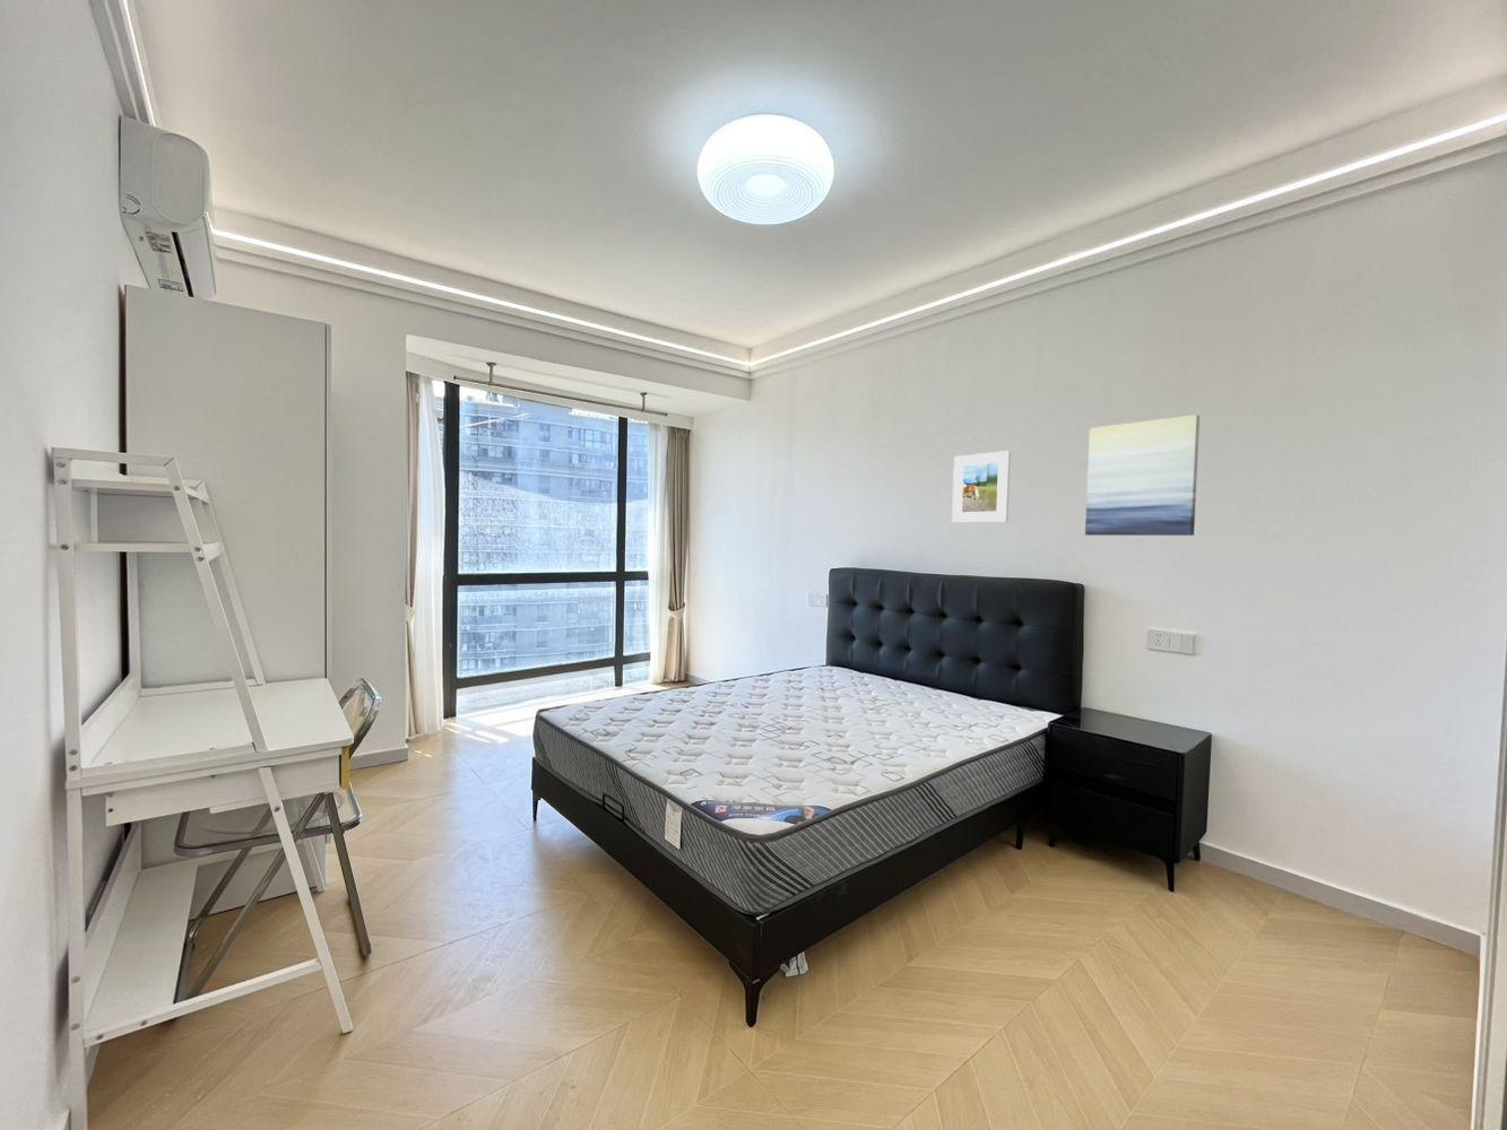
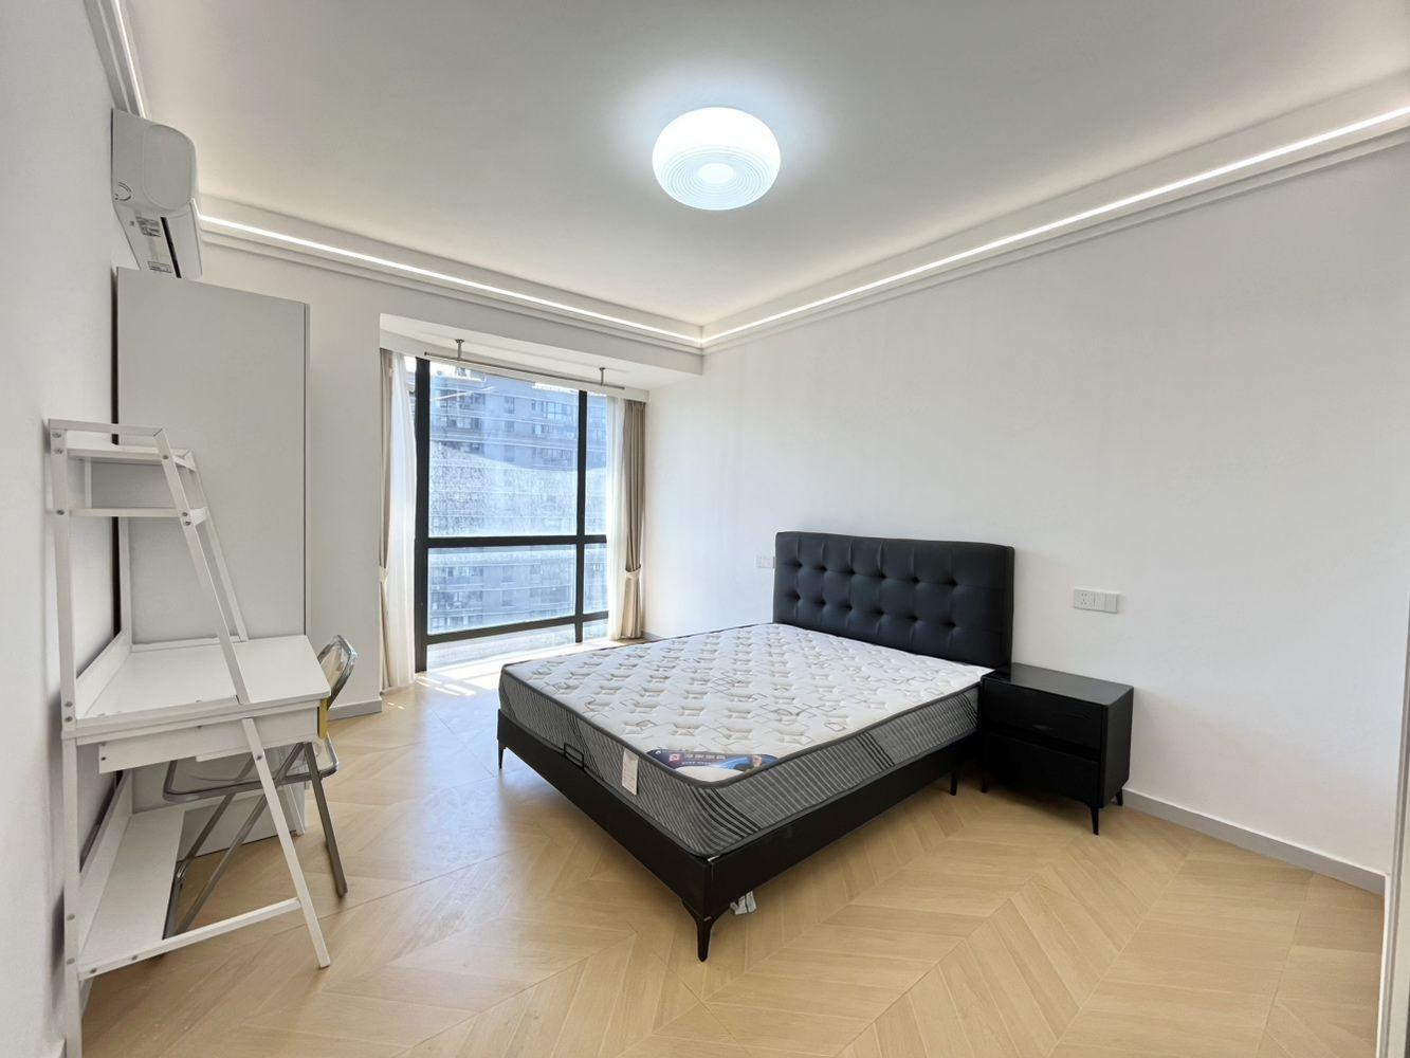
- wall art (1139, 478)
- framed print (980, 488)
